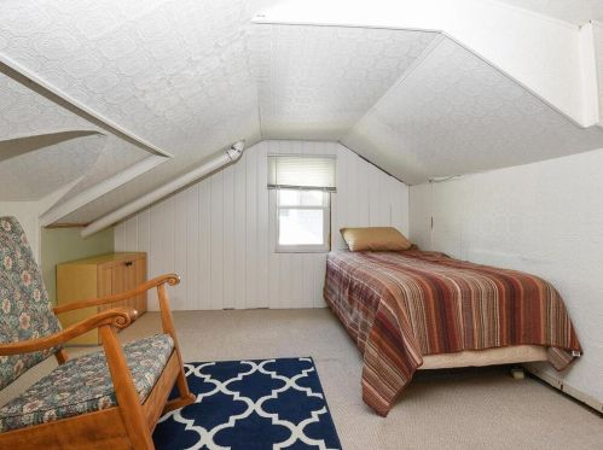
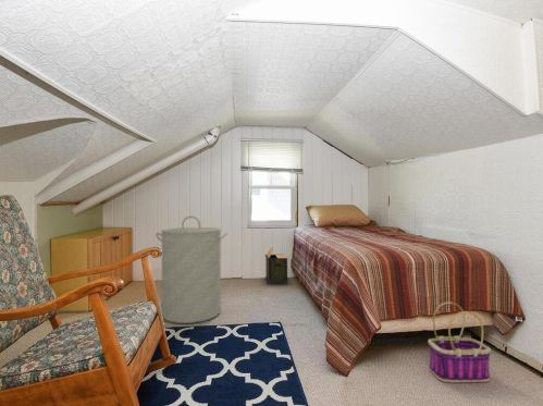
+ cardboard box (275, 264)
+ basket (458, 340)
+ laundry hamper (192, 264)
